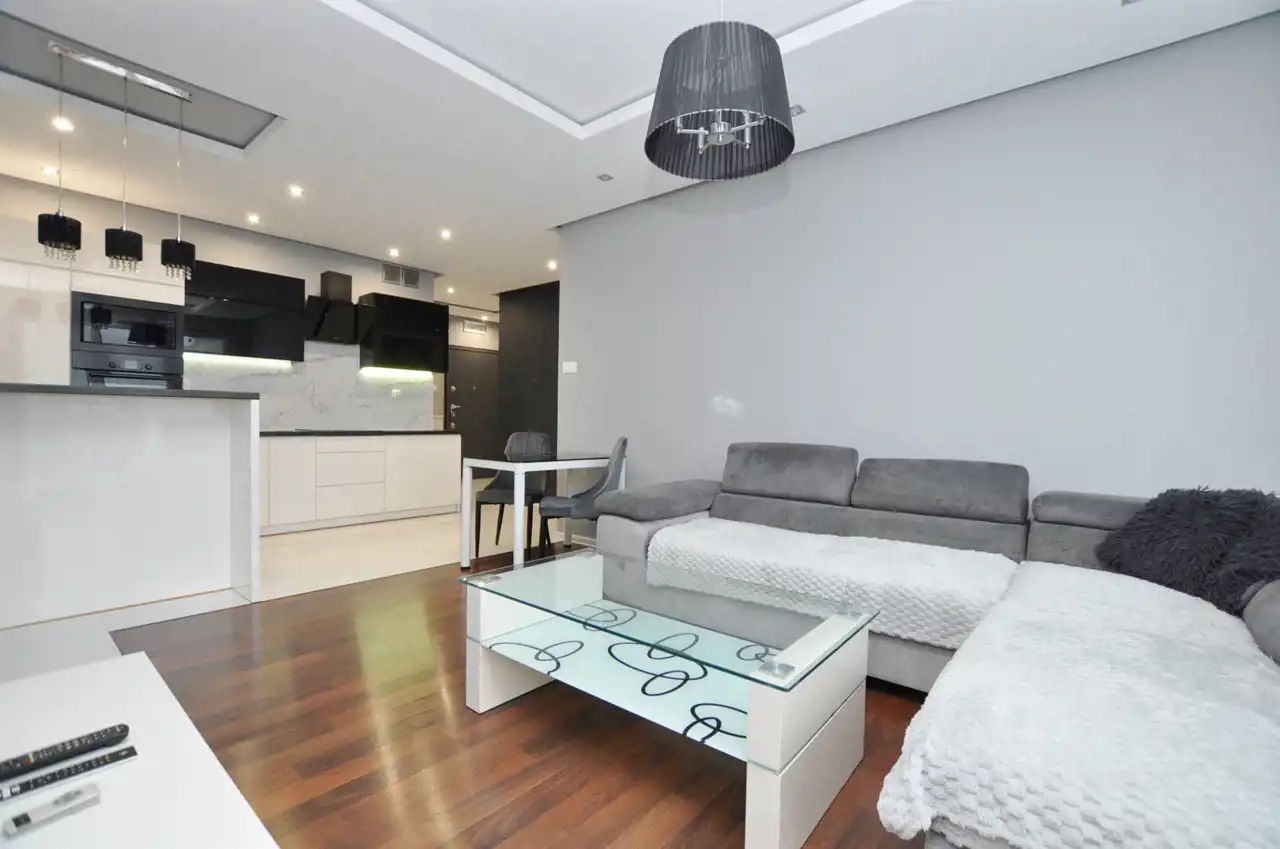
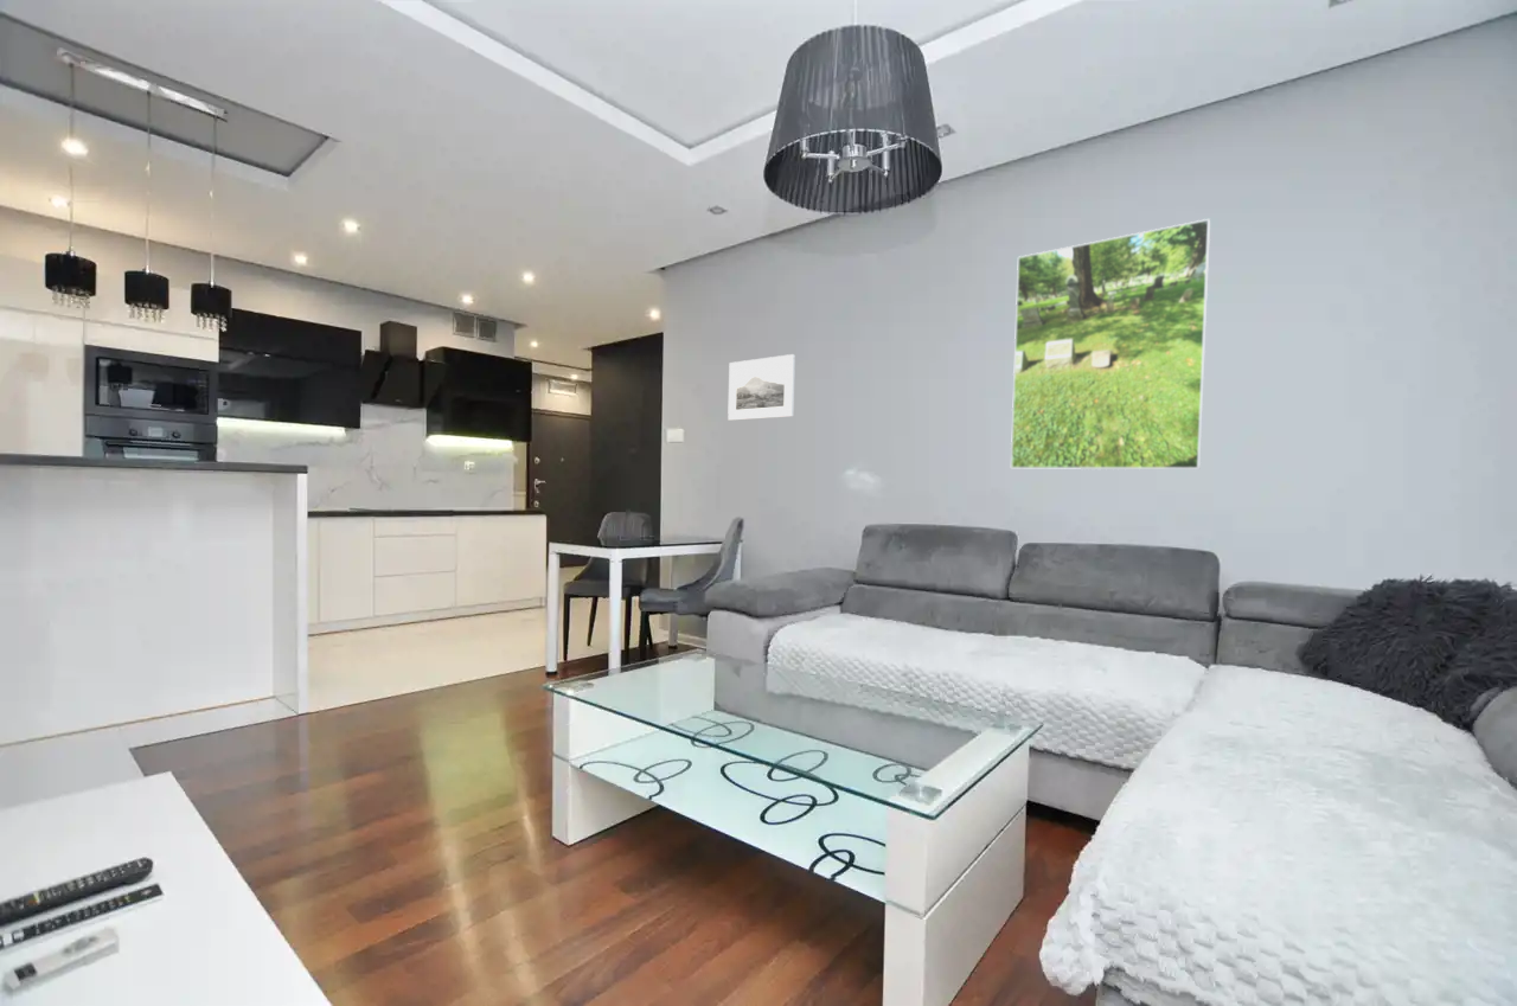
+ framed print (1101, 354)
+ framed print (760, 389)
